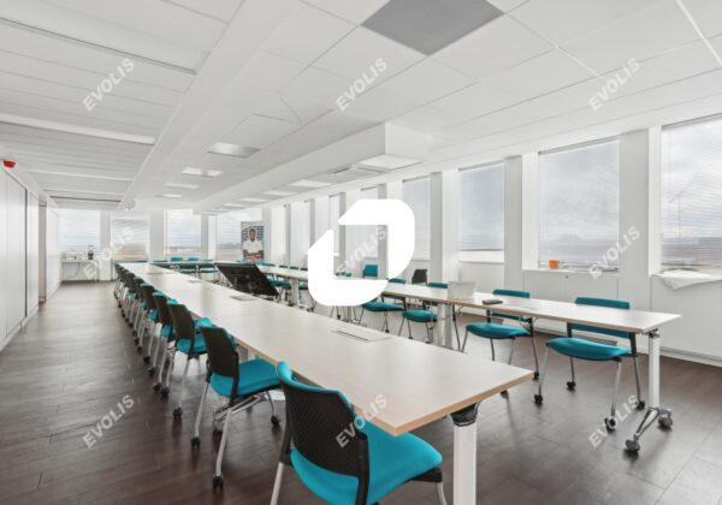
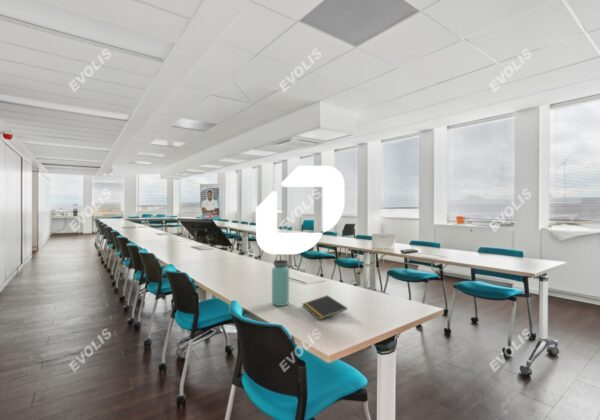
+ bottle (280, 282)
+ notepad (323, 306)
